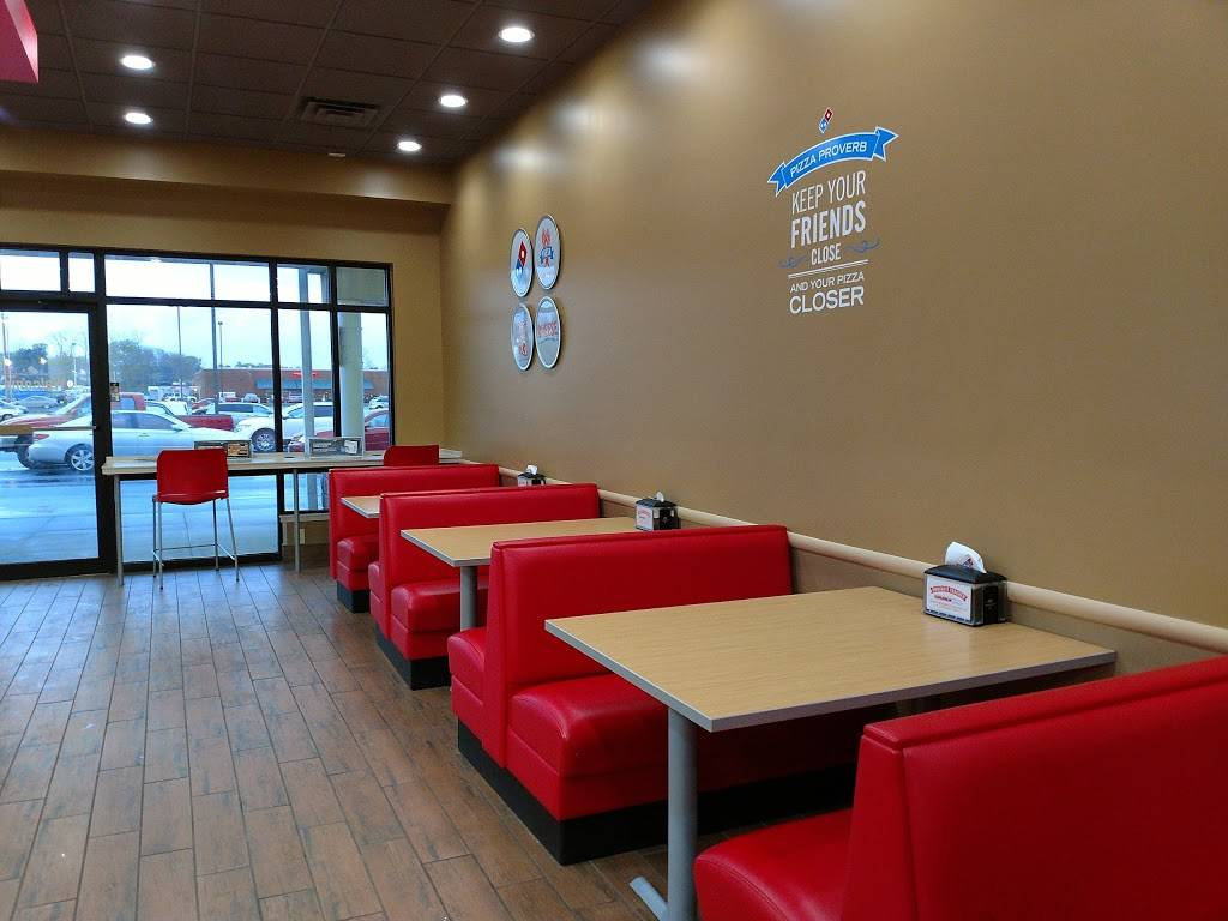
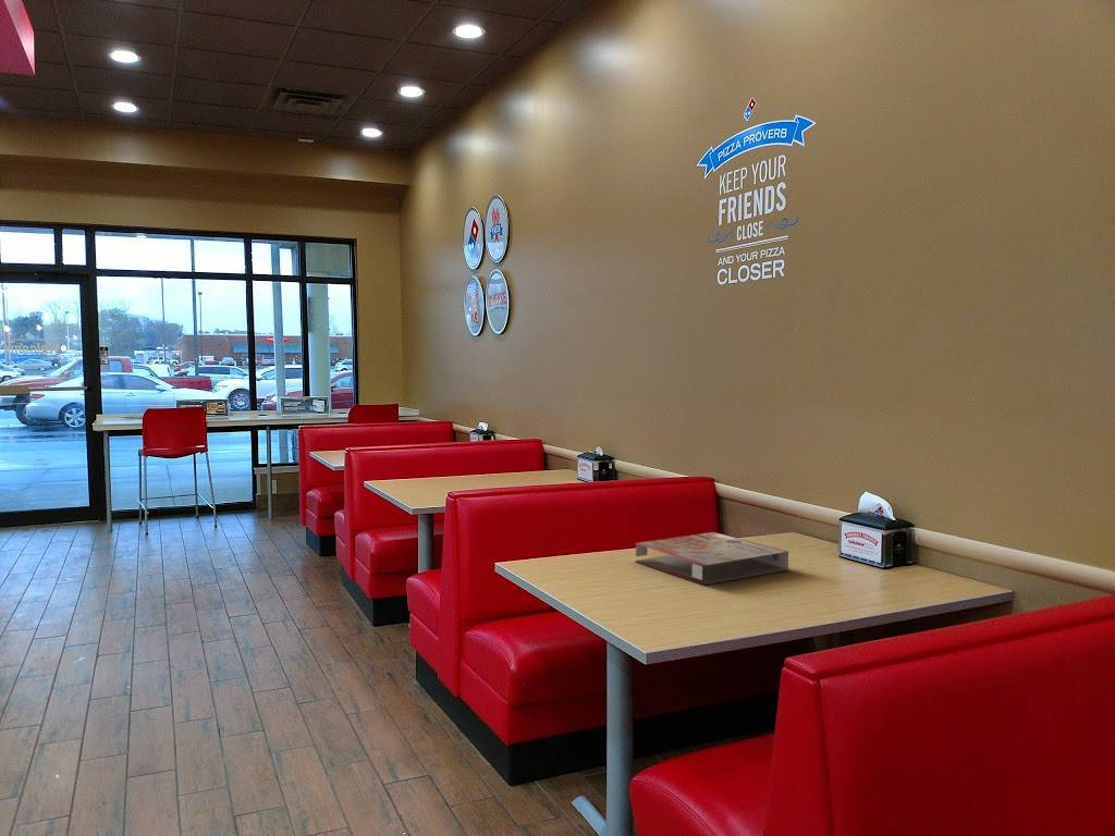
+ pizza box (709, 555)
